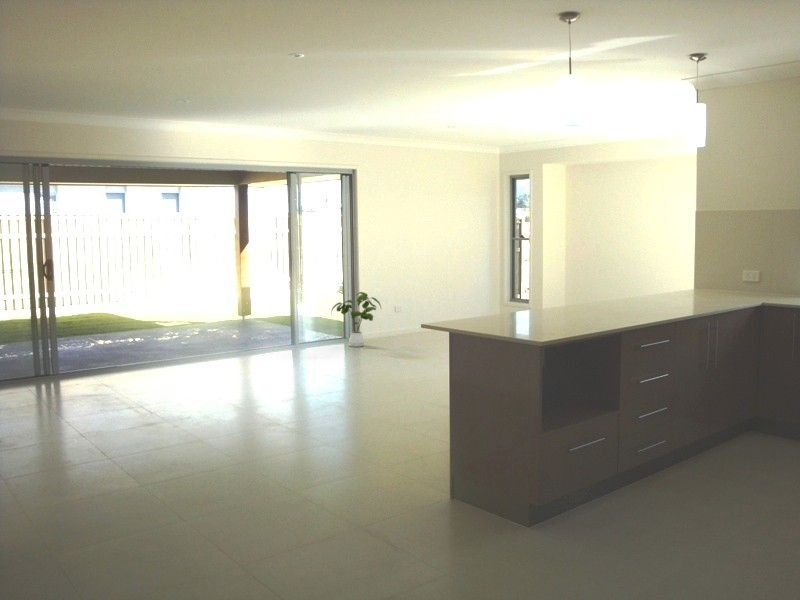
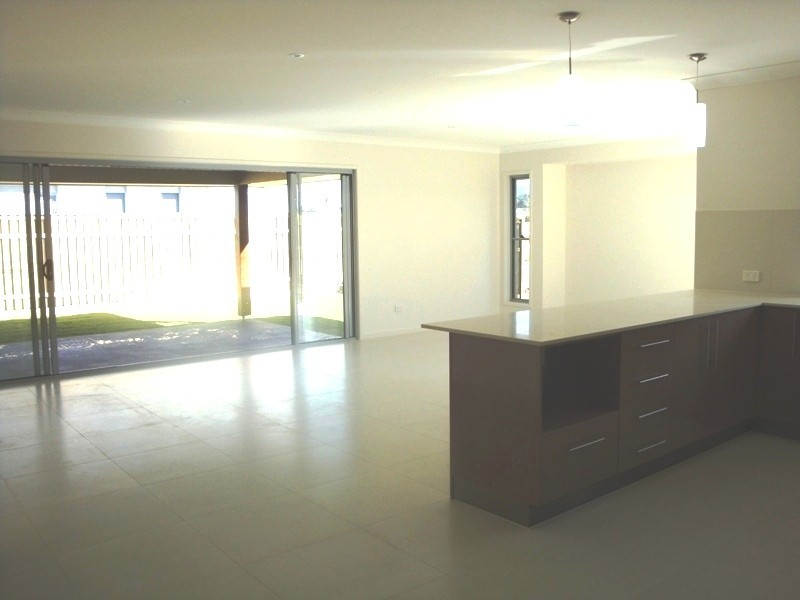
- house plant (362, 318)
